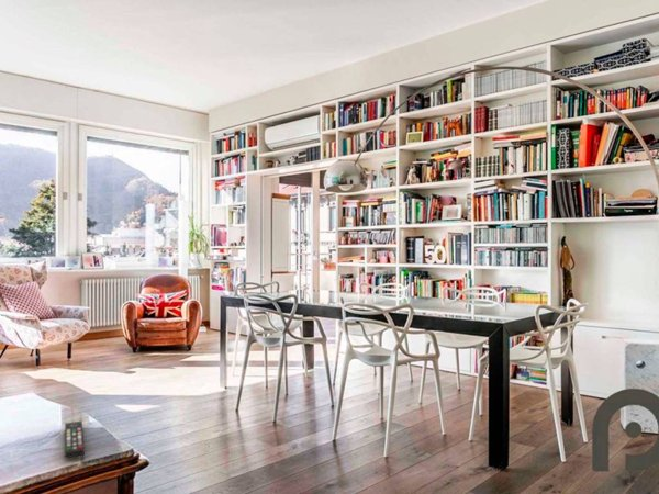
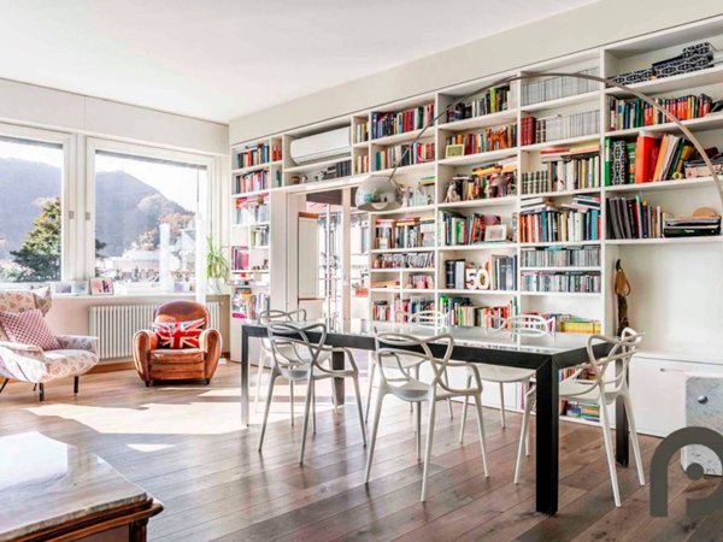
- remote control (74, 438)
